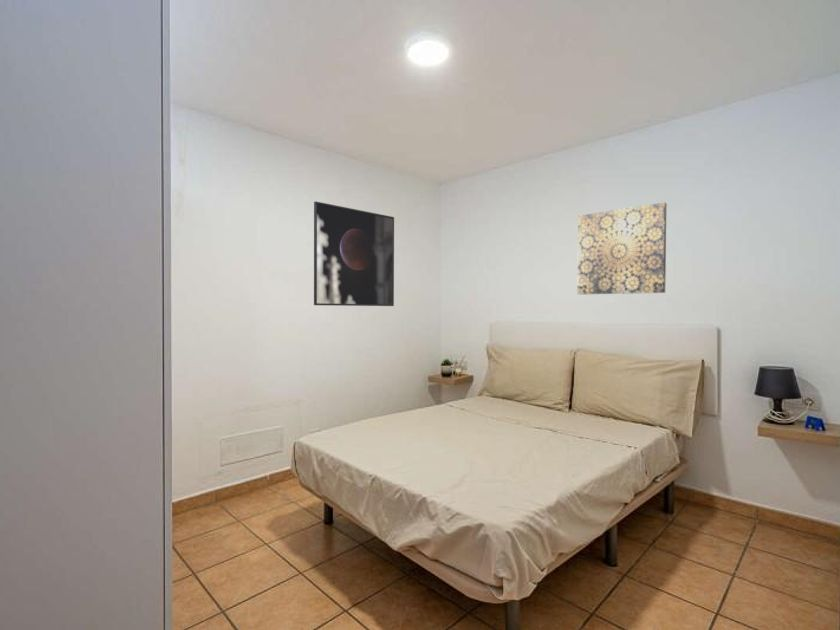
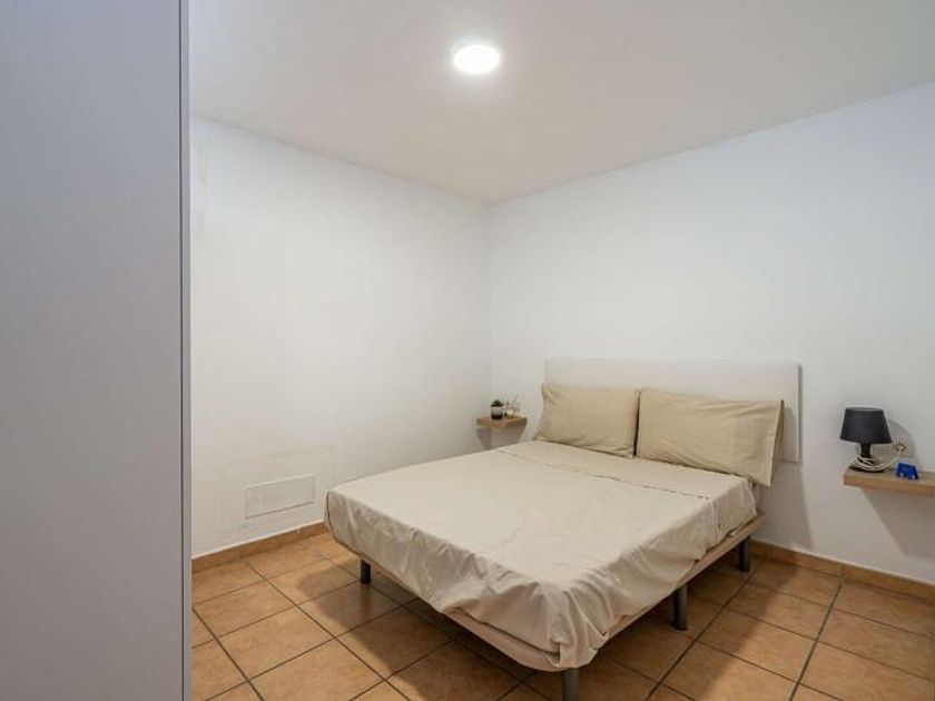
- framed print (357, 257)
- wall art (619, 251)
